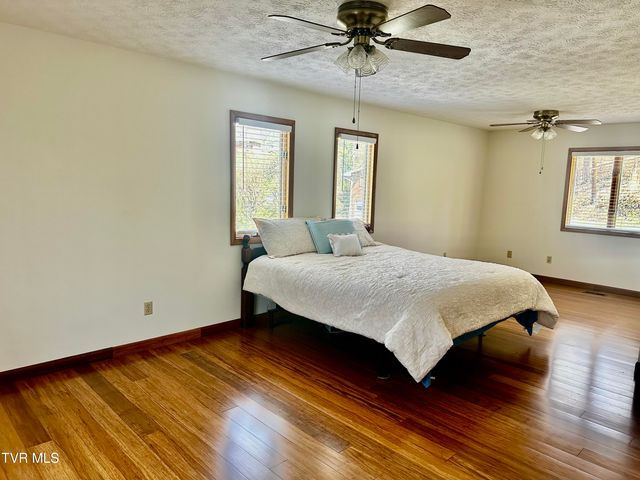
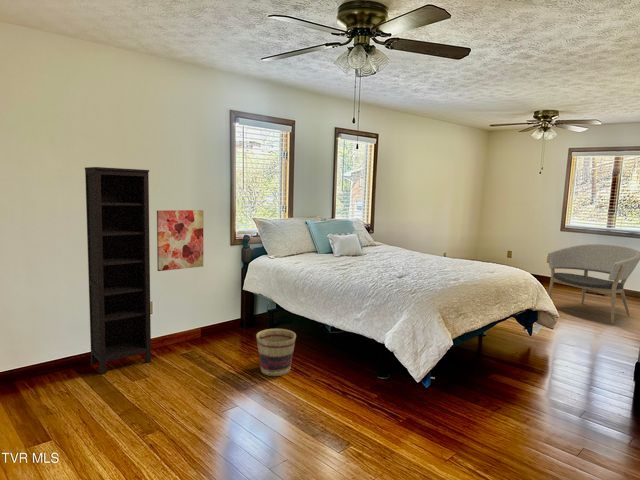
+ armchair (595, 279)
+ basket (275, 352)
+ bookcase (119, 268)
+ wall art (181, 239)
